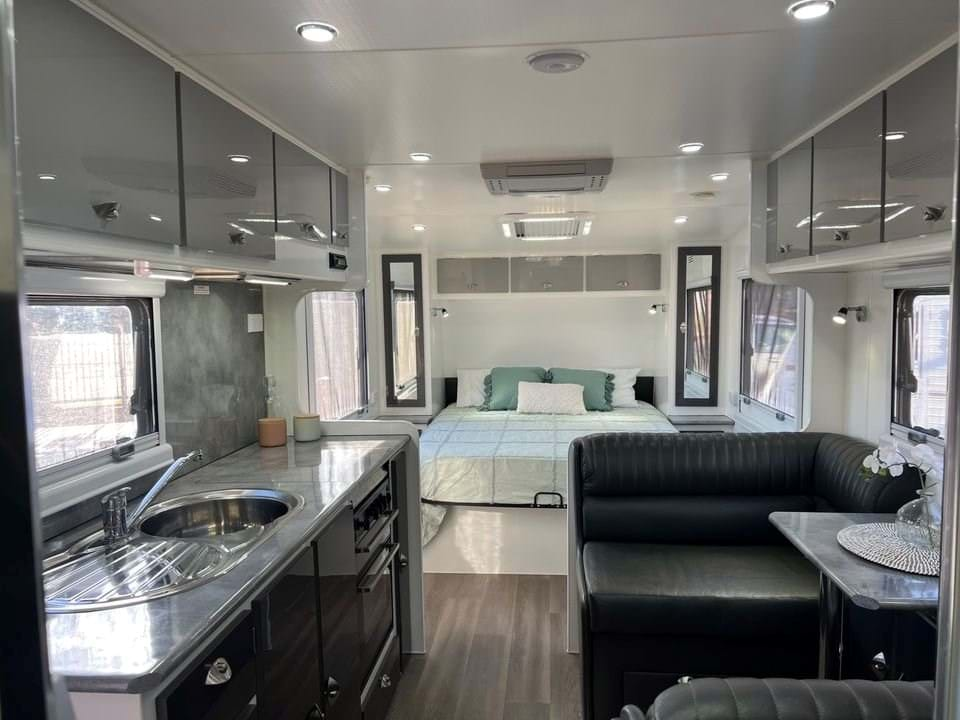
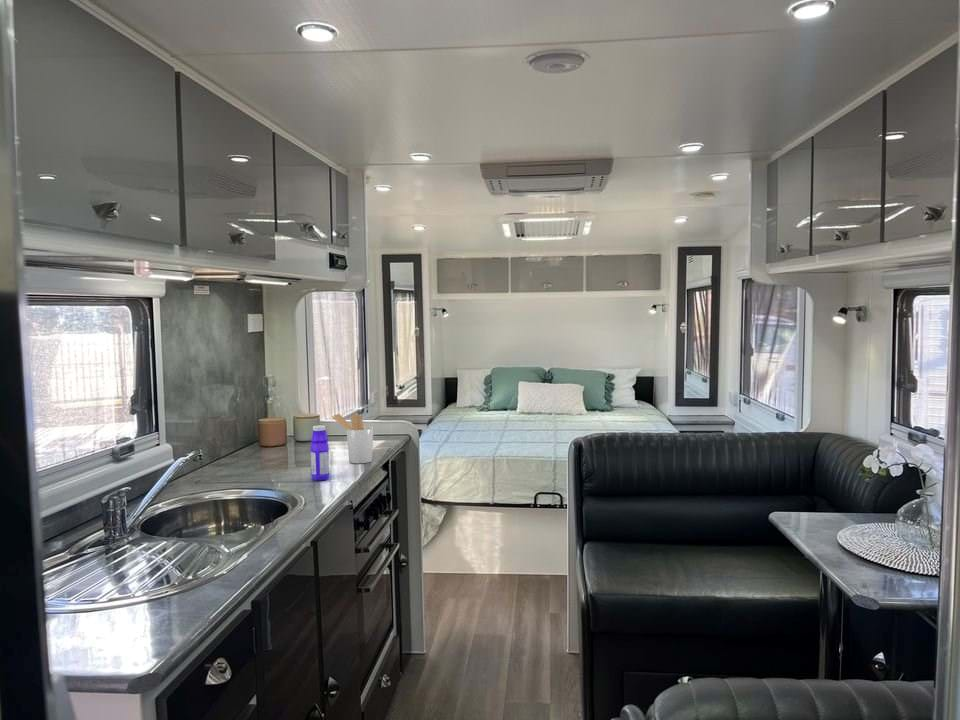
+ bottle (319, 452)
+ utensil holder (352, 436)
